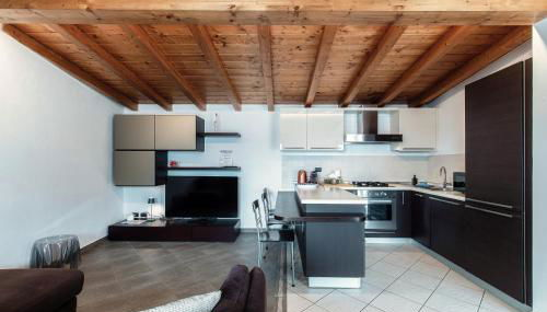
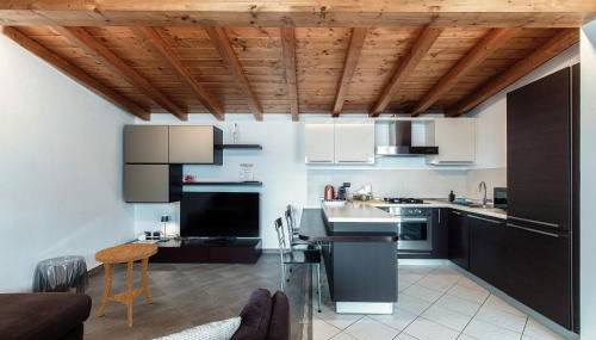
+ side table (128, 282)
